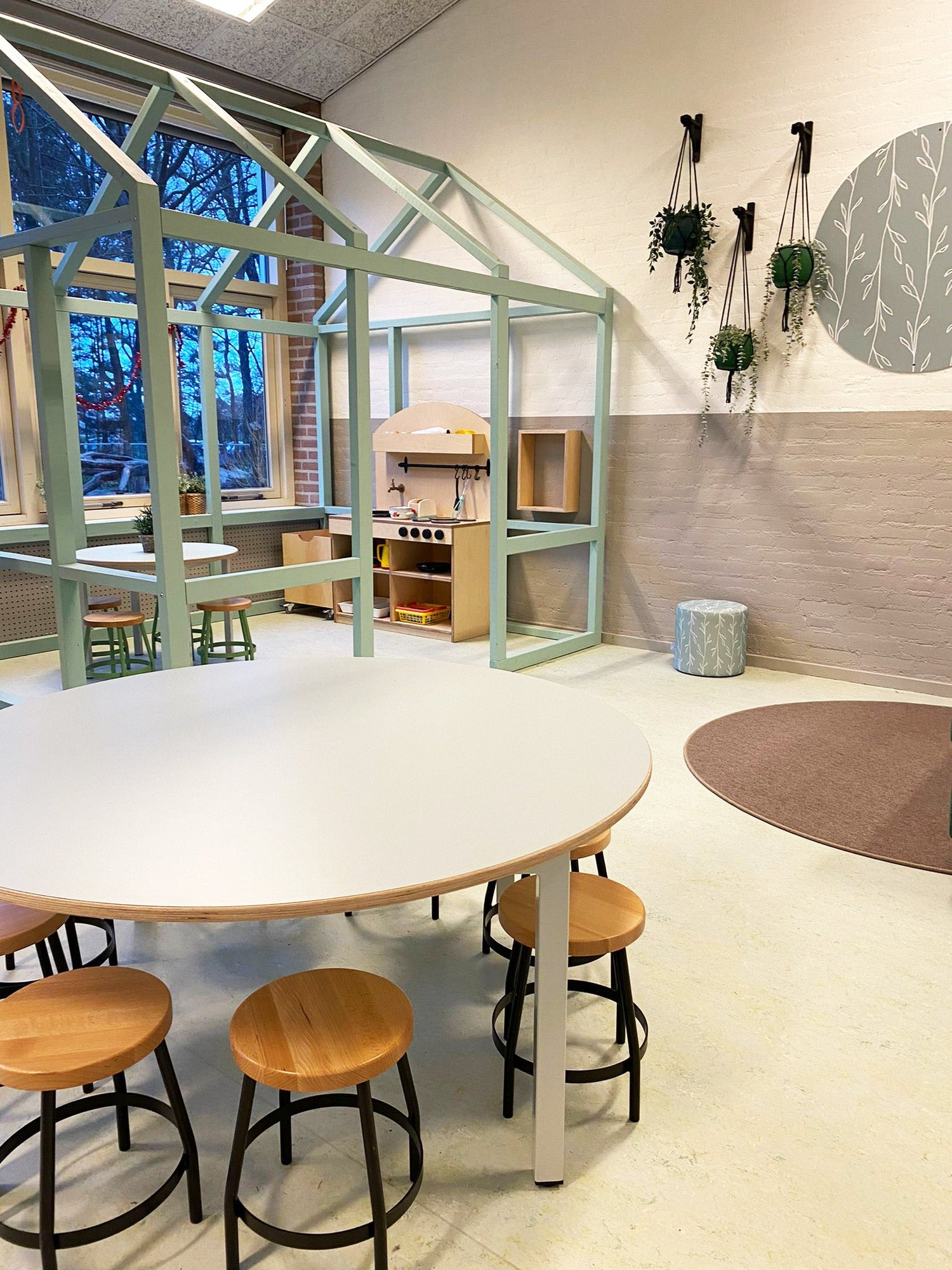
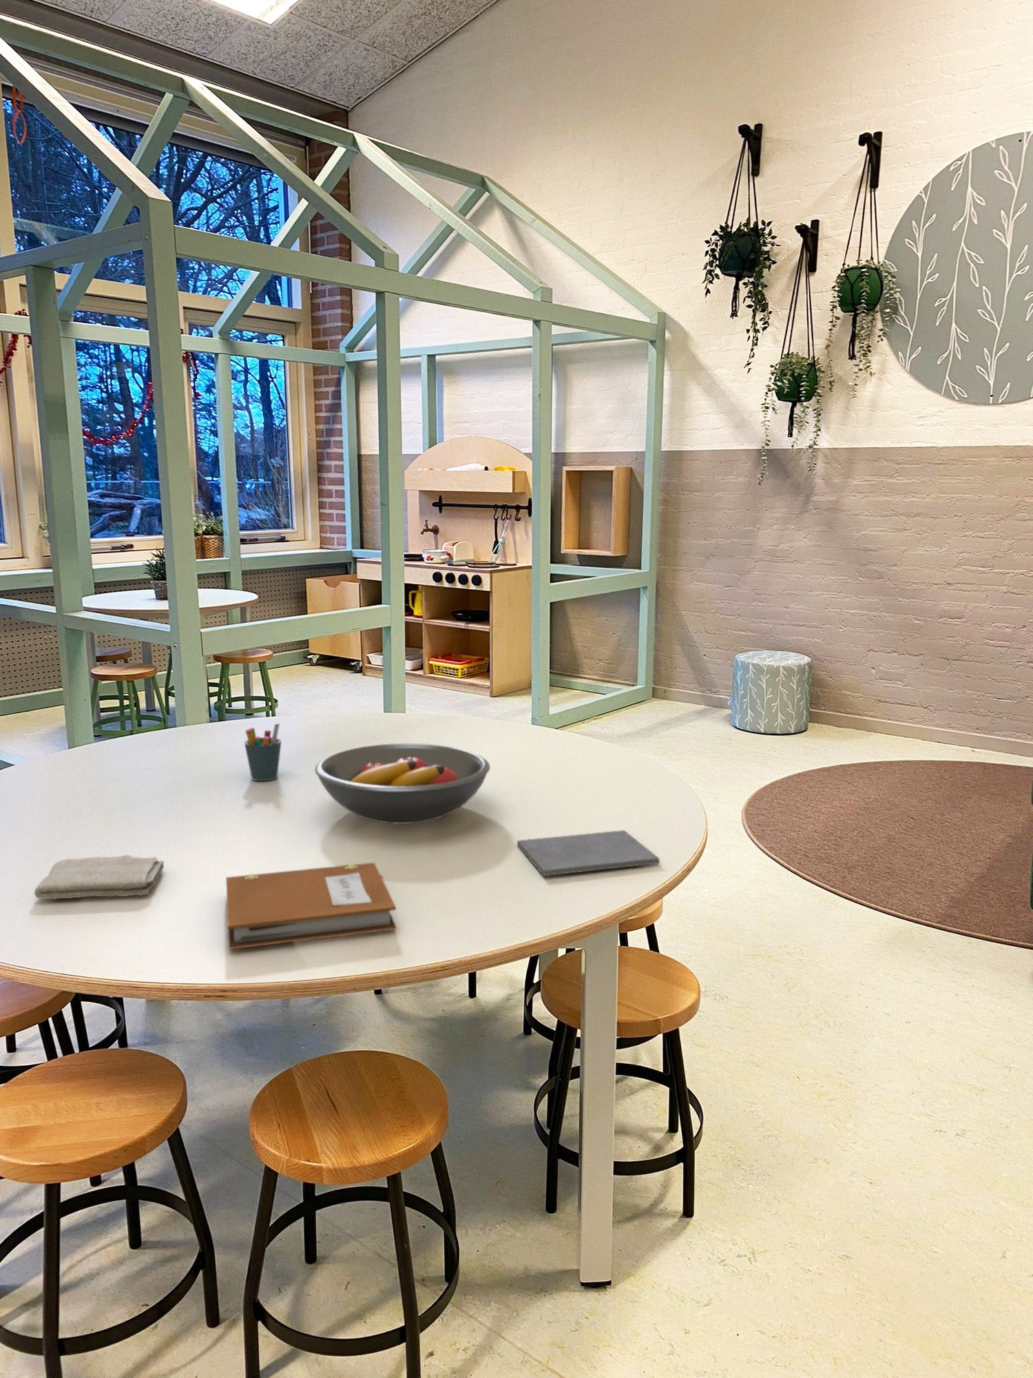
+ washcloth (101, 877)
+ fruit bowl (403, 781)
+ notepad (586, 852)
+ notebook (311, 899)
+ pen holder (263, 750)
